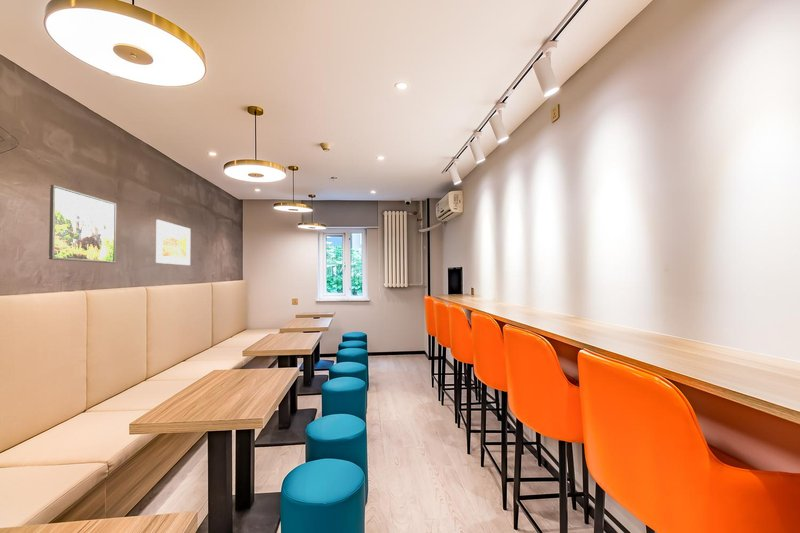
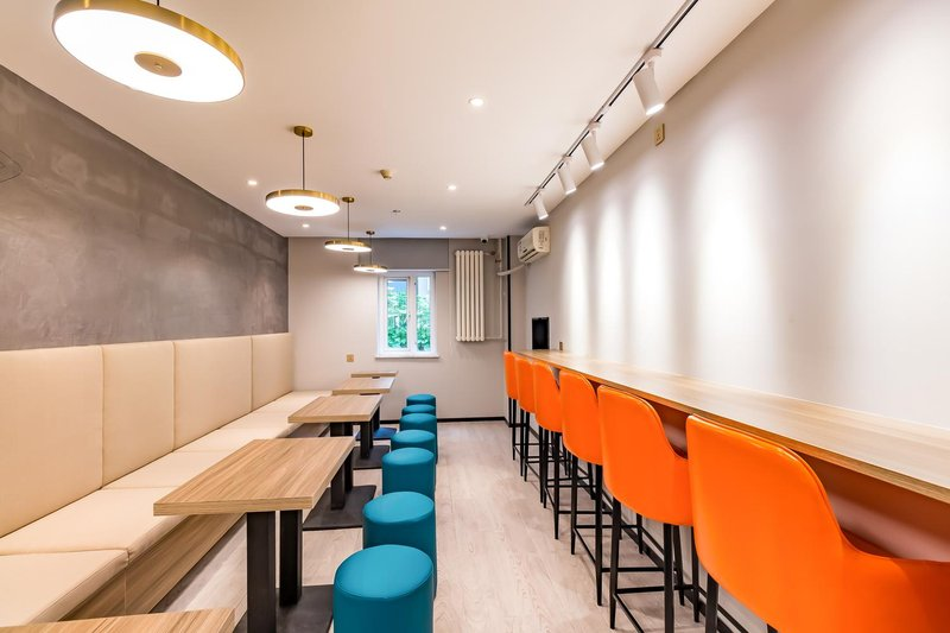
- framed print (86, 228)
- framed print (174, 244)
